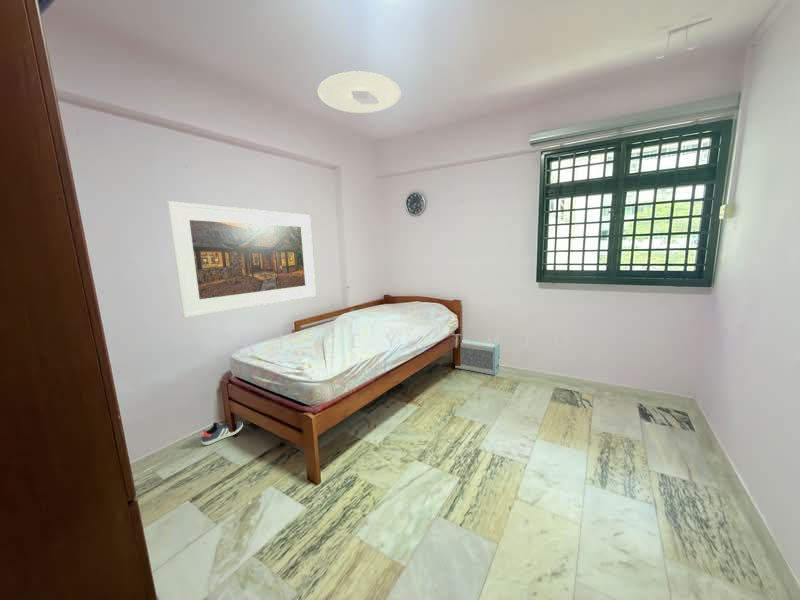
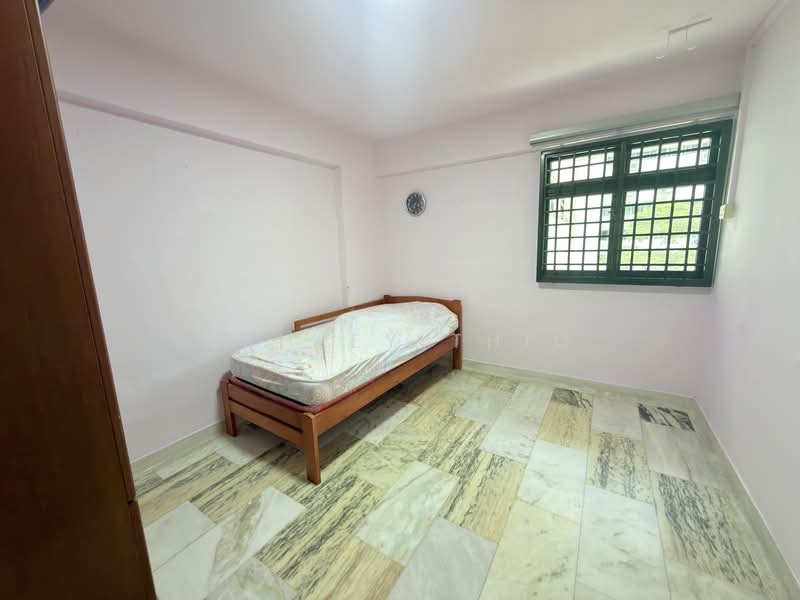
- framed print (256, 258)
- sneaker (222, 428)
- air purifier (477, 355)
- ceiling light (359, 90)
